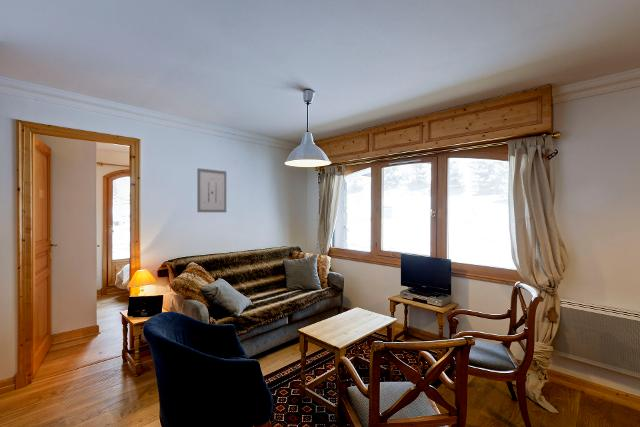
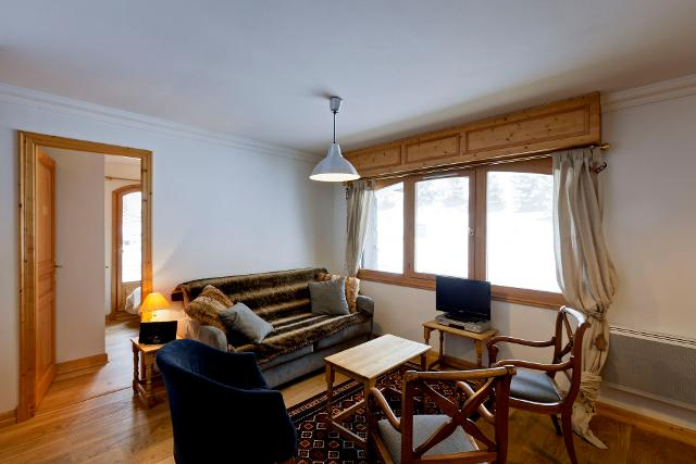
- wall art (212, 191)
